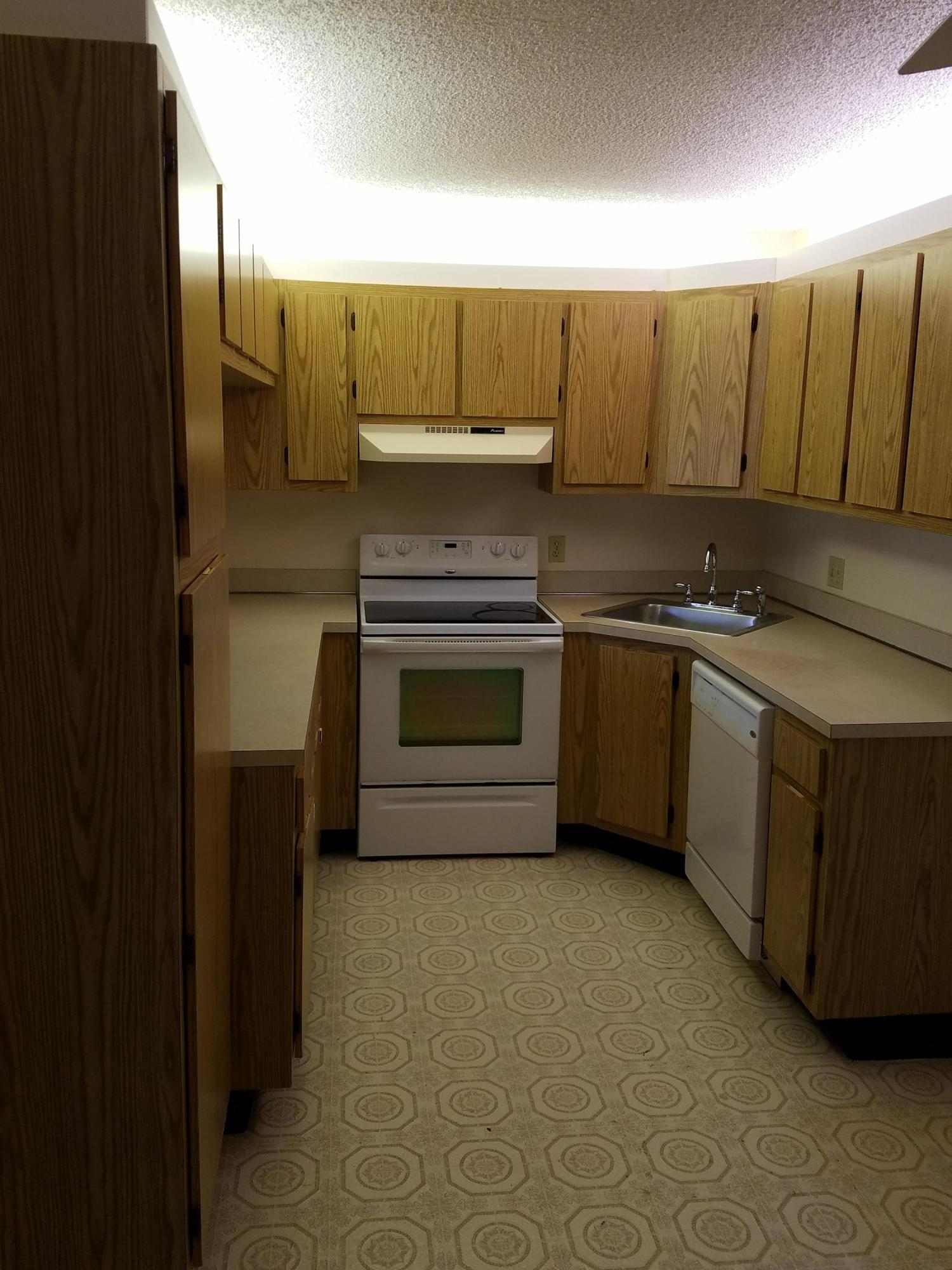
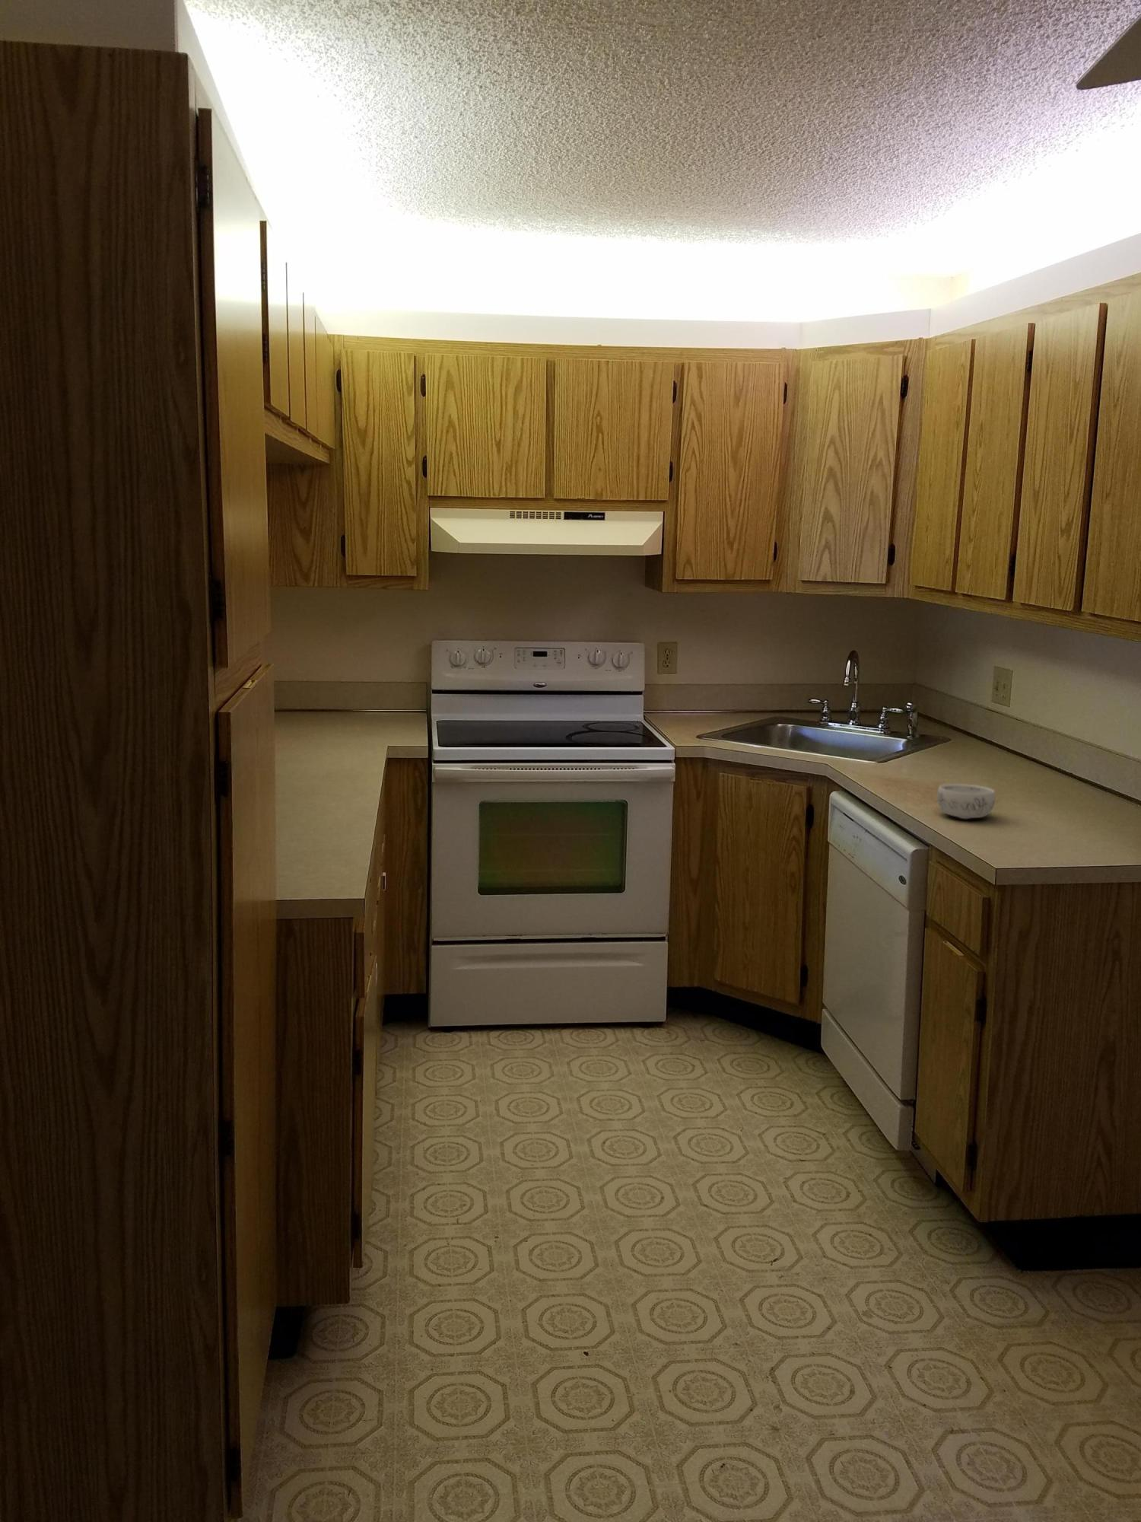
+ decorative bowl (967, 802)
